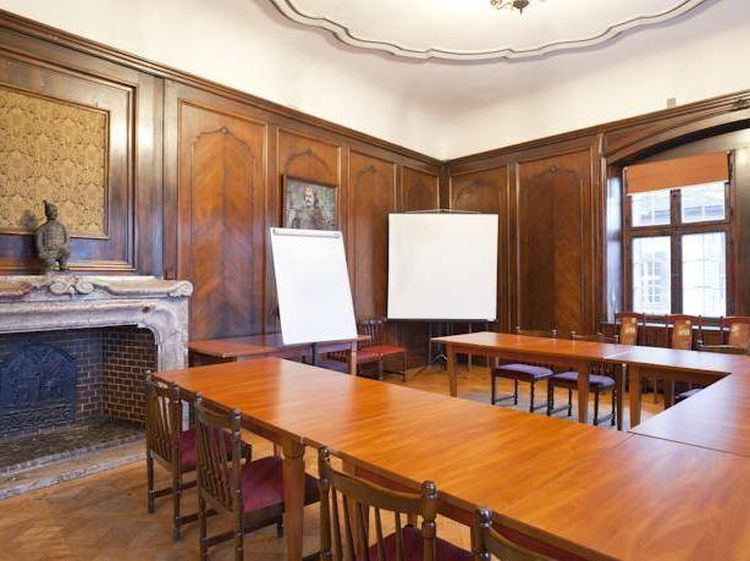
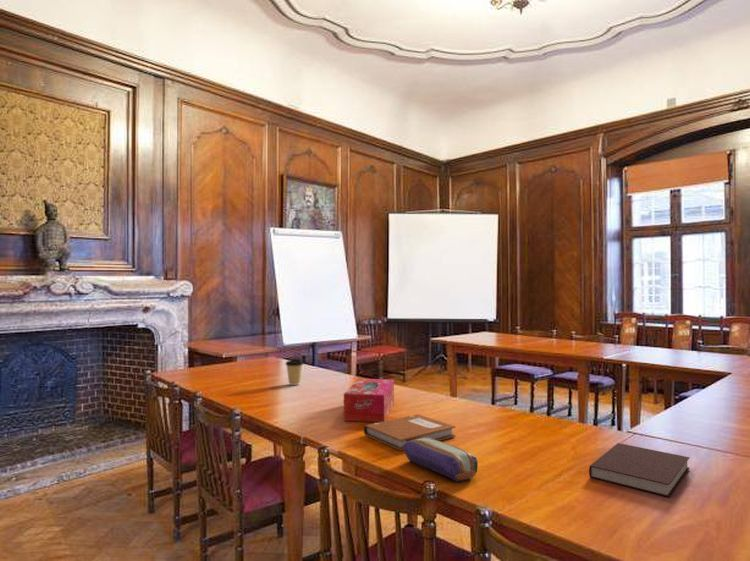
+ tissue box (370, 398)
+ pencil case (439, 457)
+ coffee cup (294, 372)
+ notebook (640, 466)
+ notebook (410, 430)
